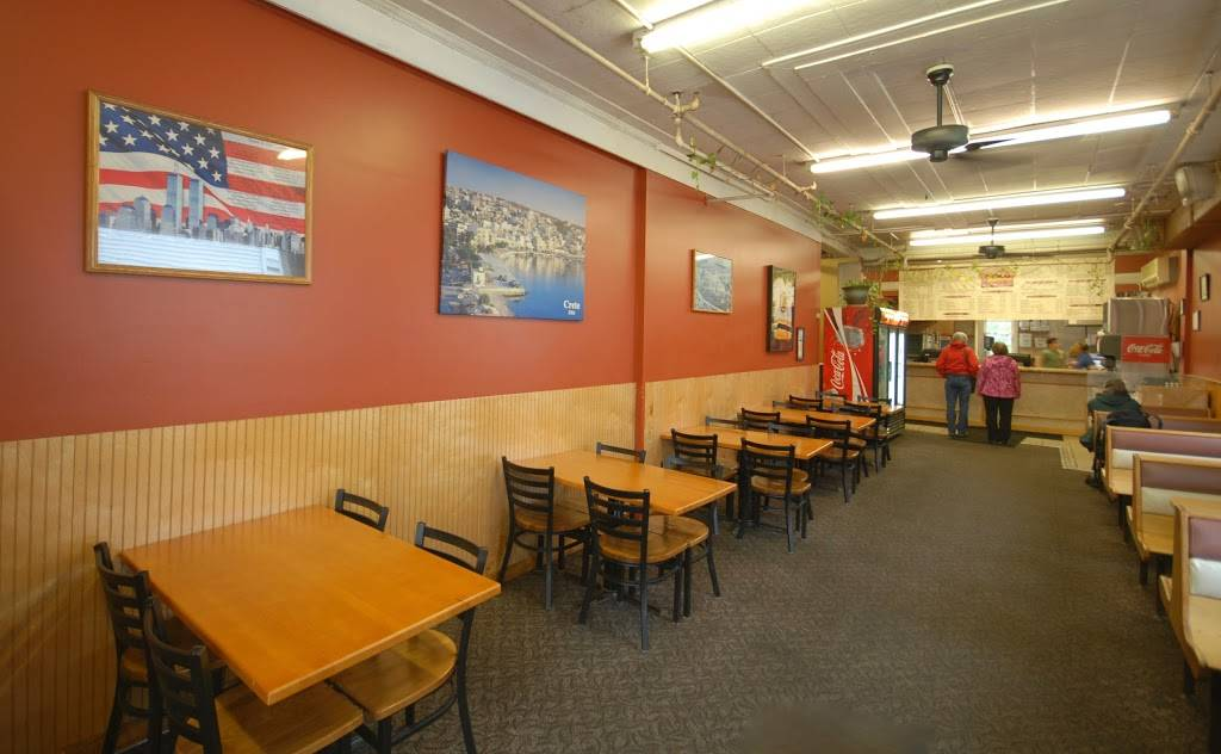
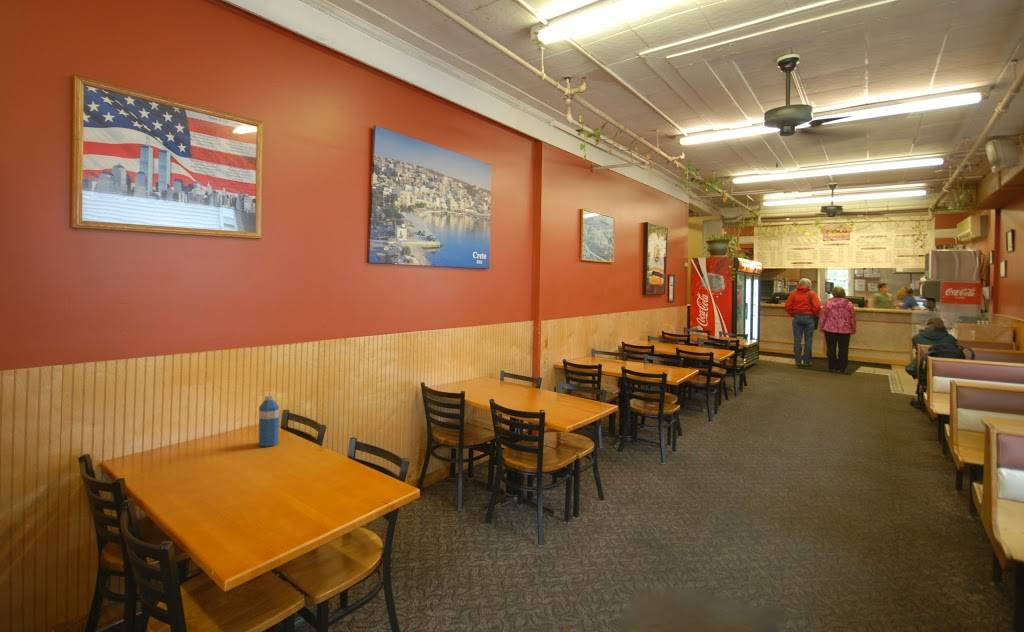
+ water bottle (268, 420)
